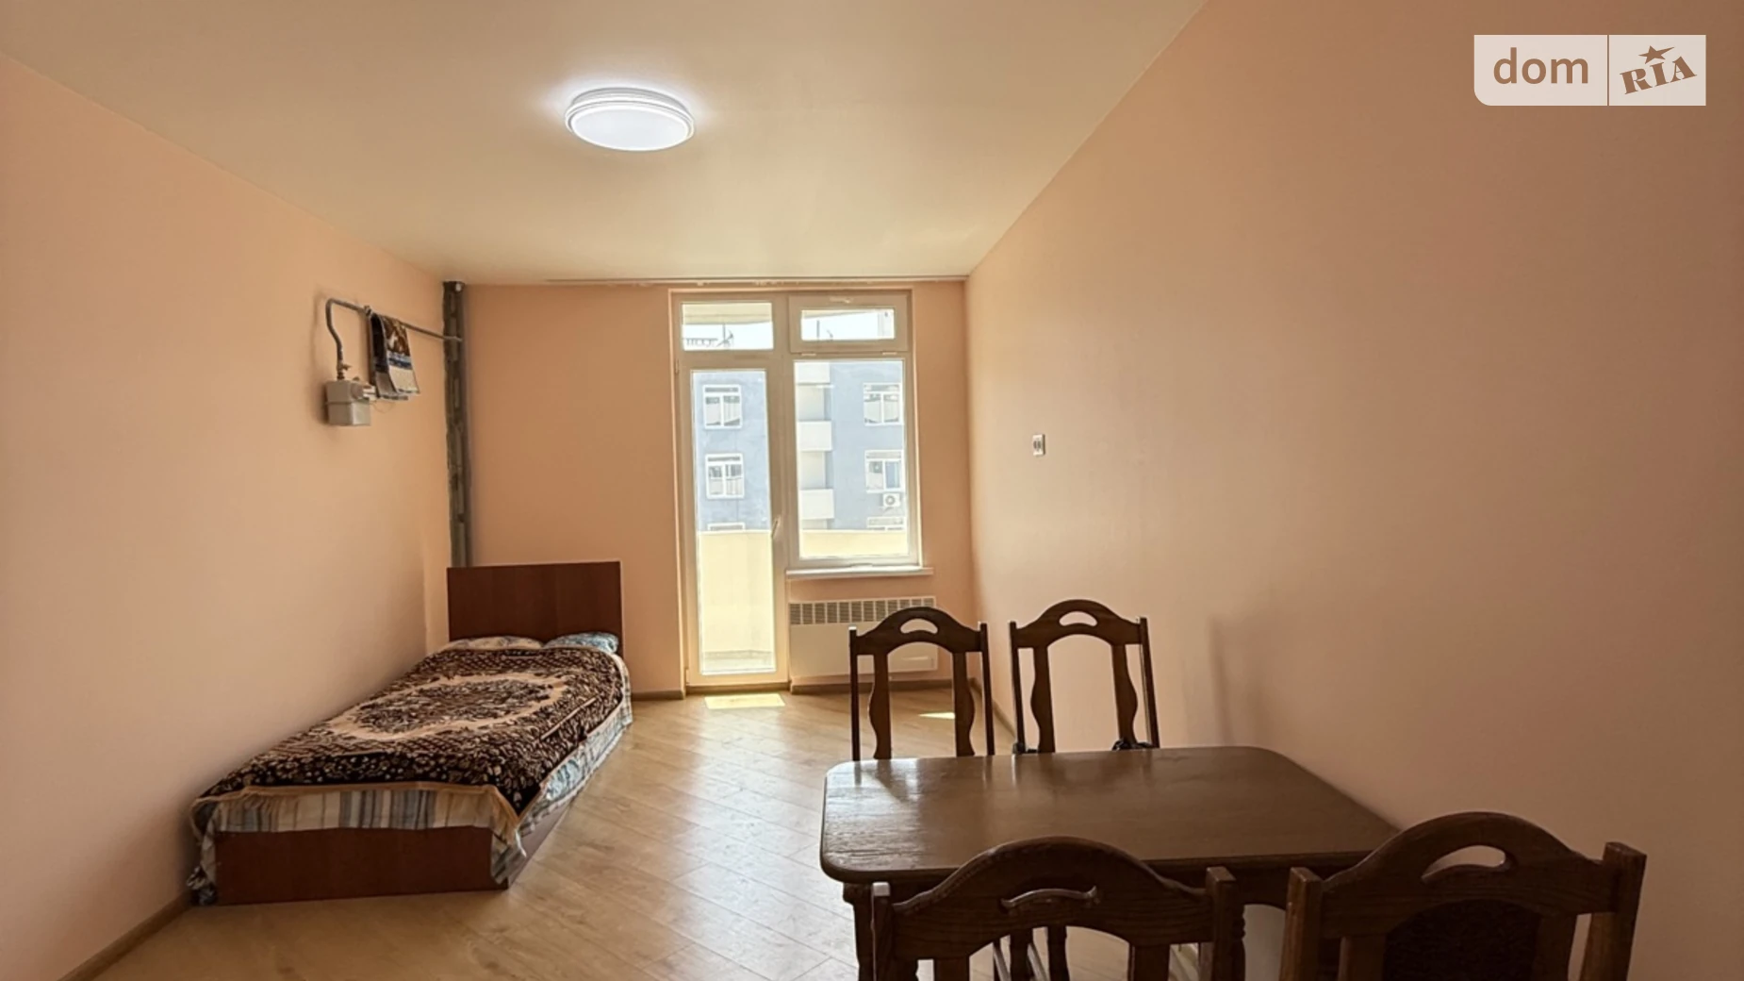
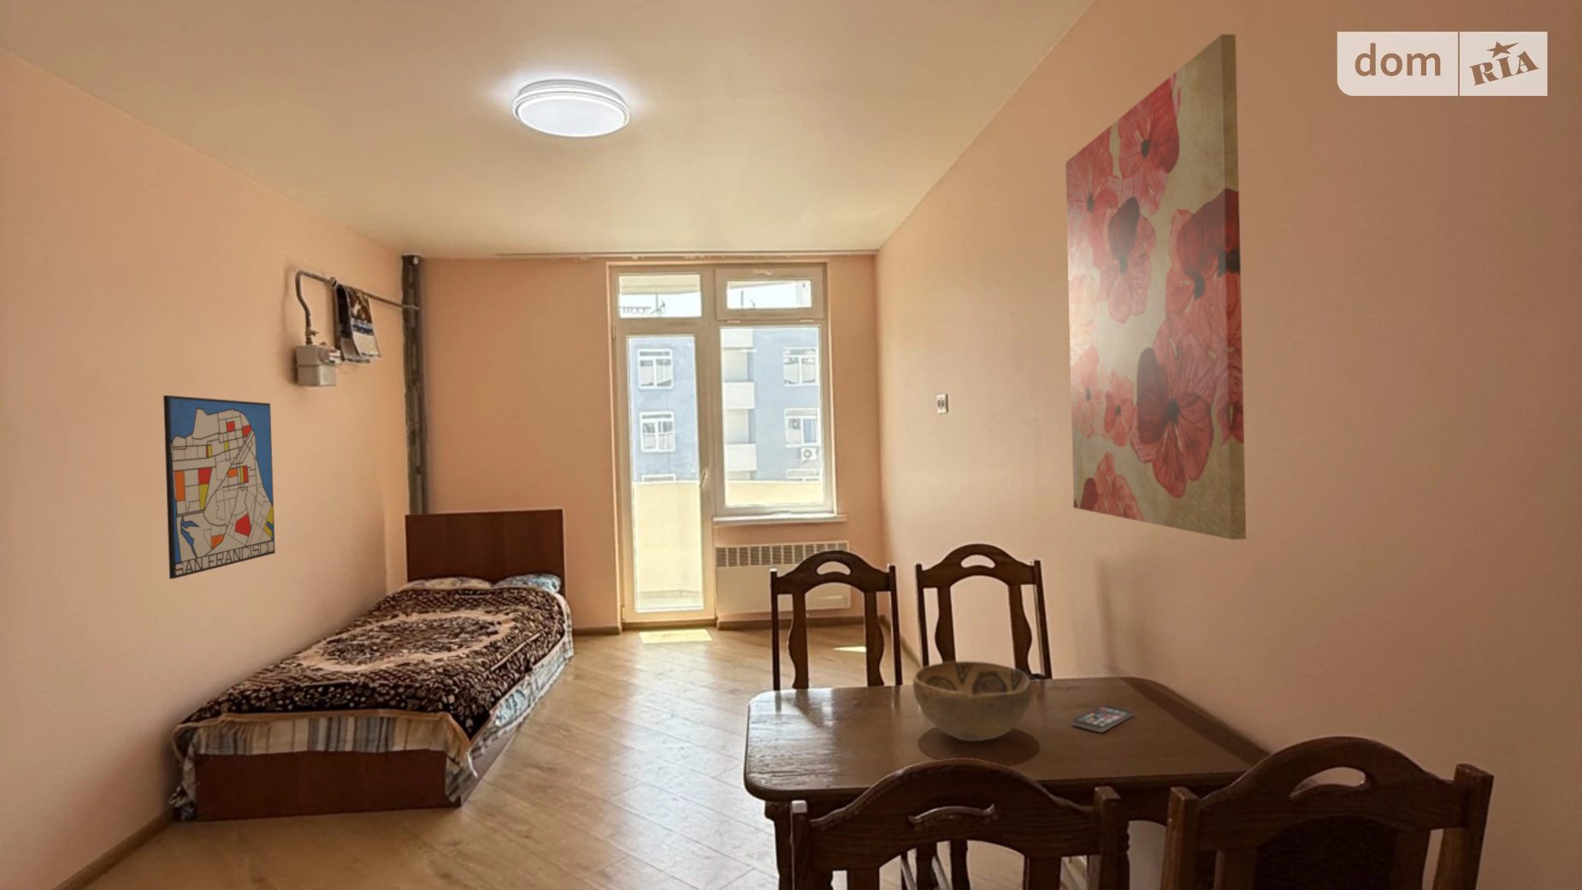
+ smartphone (1102, 718)
+ decorative bowl (970, 704)
+ wall art (225, 481)
+ wall art (1139, 316)
